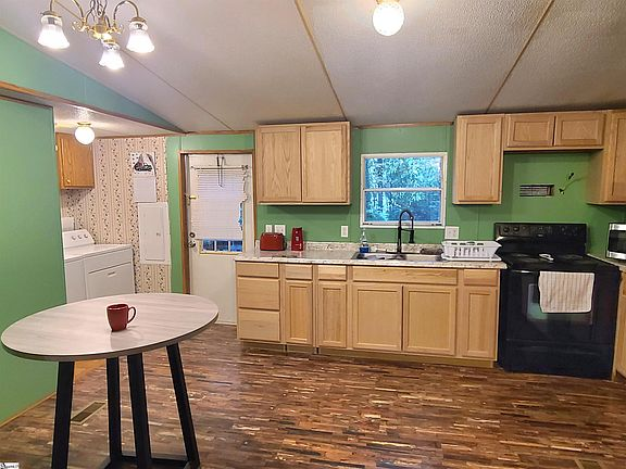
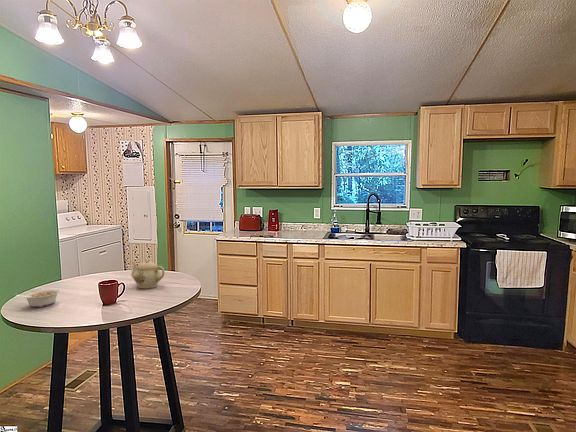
+ teapot (148, 273)
+ legume (41, 298)
